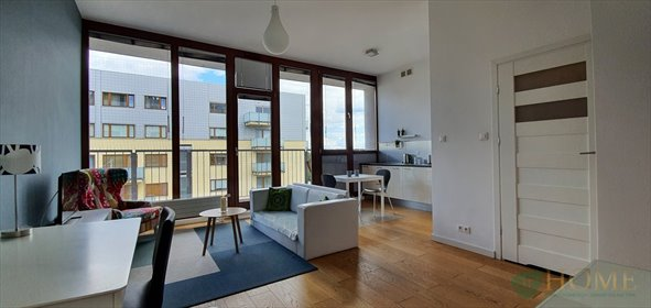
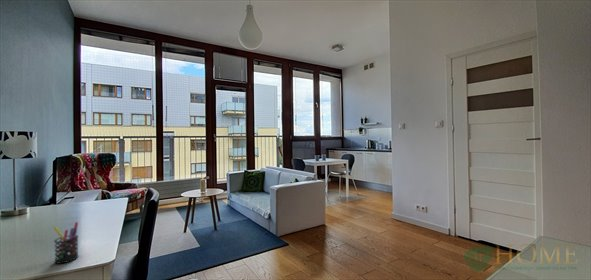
+ pen holder (69, 240)
